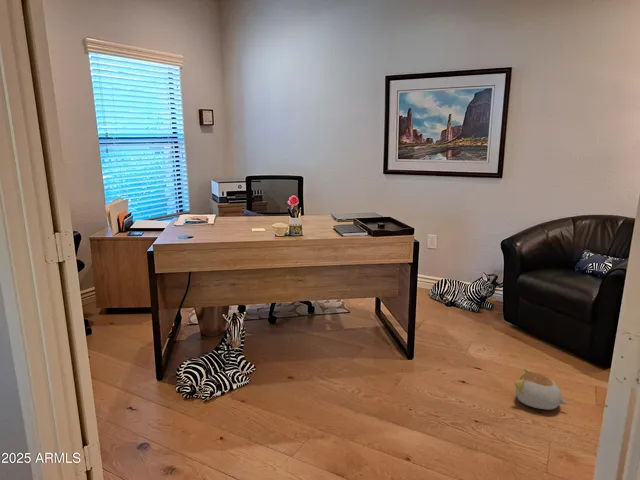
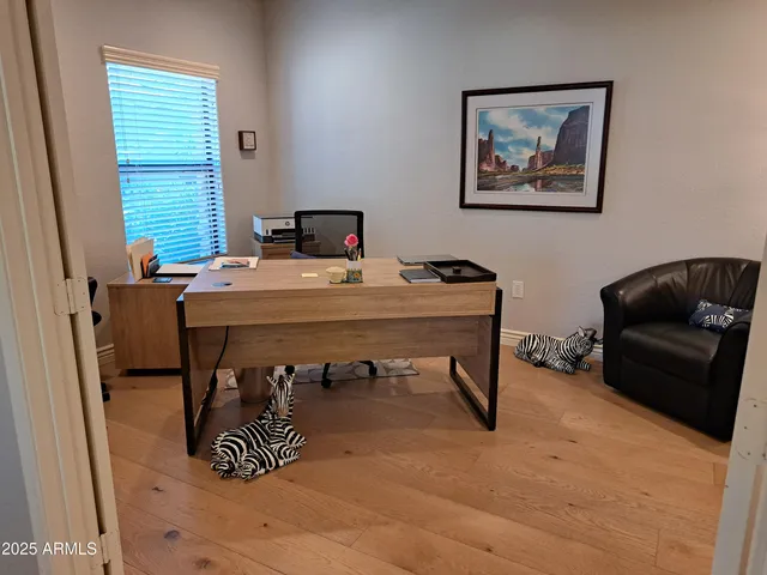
- plush toy (542, 390)
